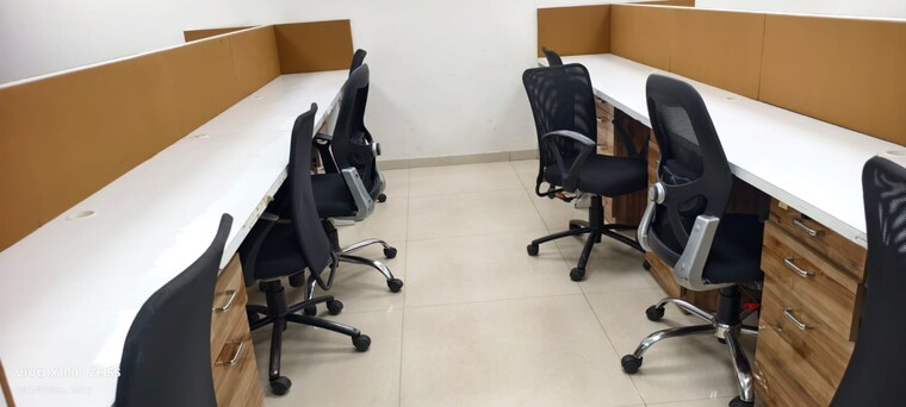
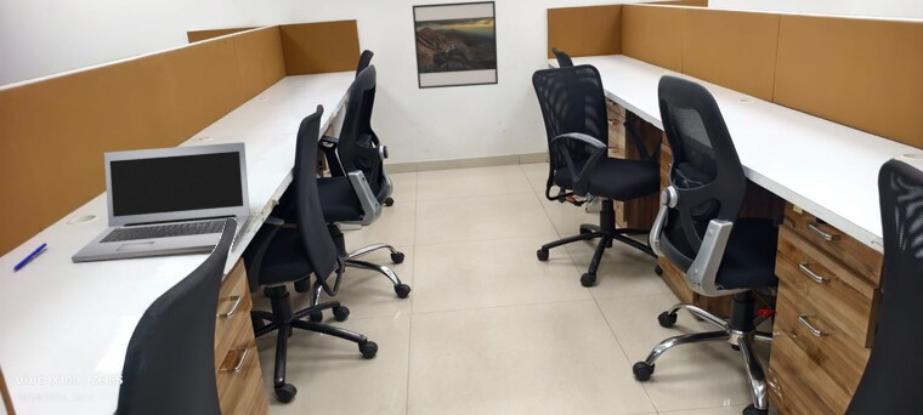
+ pen (29, 256)
+ laptop (164, 198)
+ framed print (455, 45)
